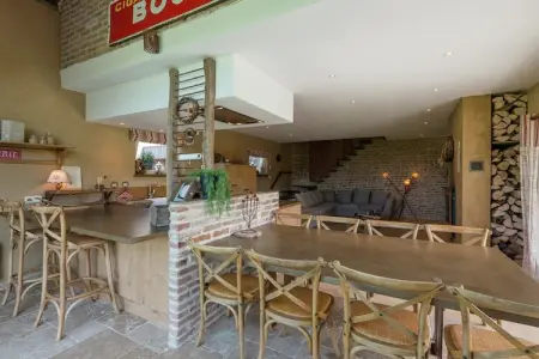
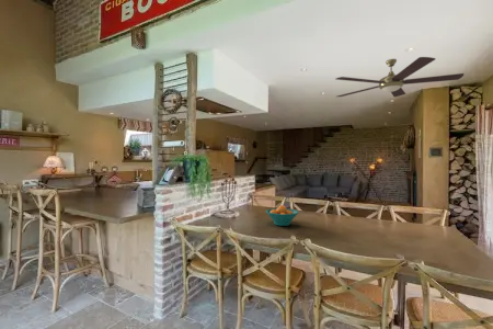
+ fruit bowl (282, 214)
+ electric fan (391, 76)
